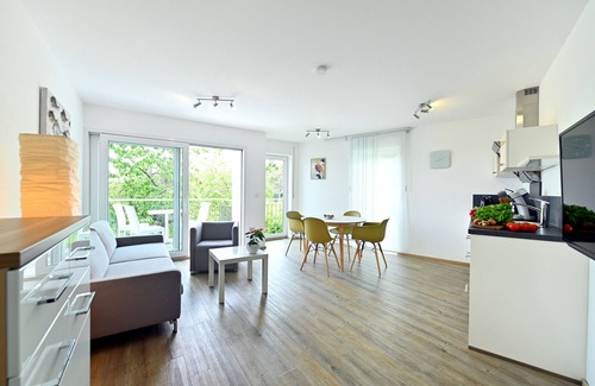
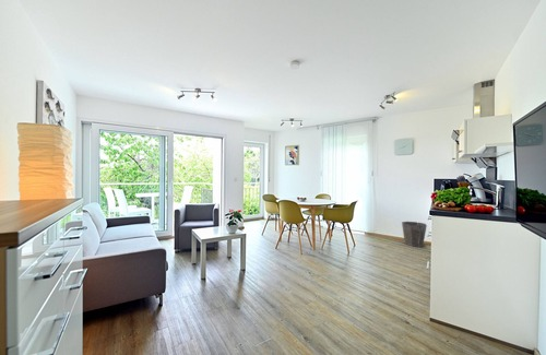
+ waste bin (413, 234)
